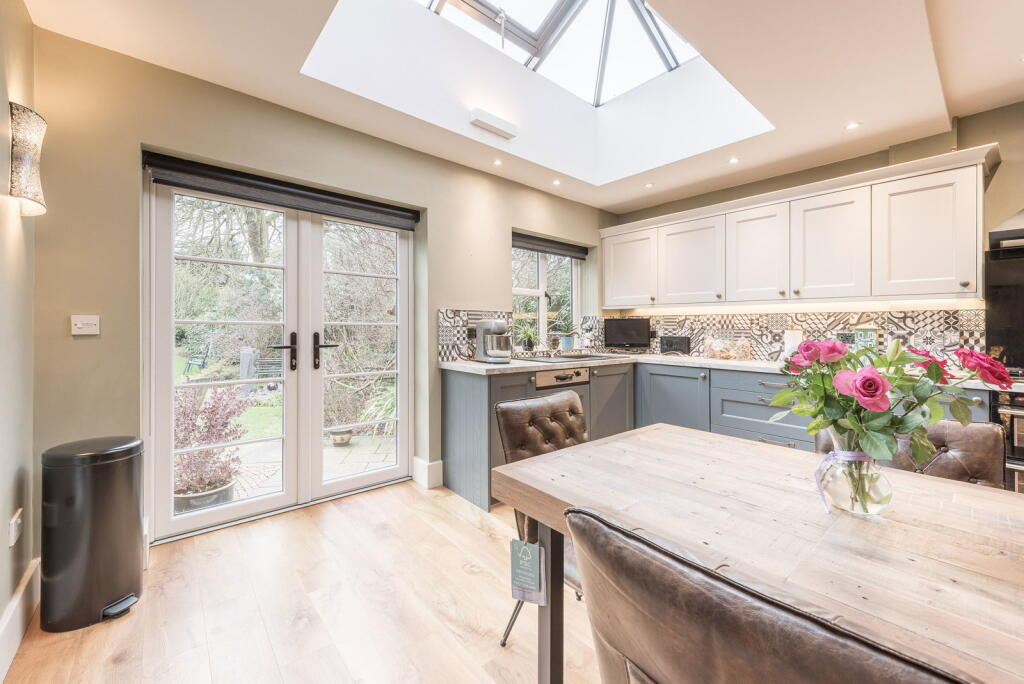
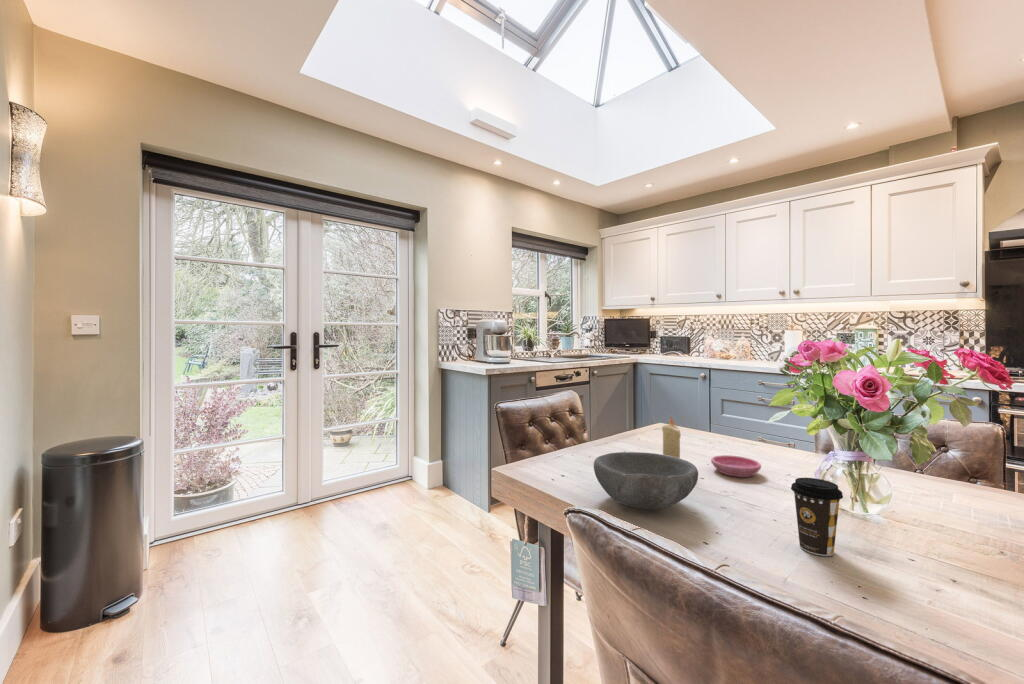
+ bowl (644, 482)
+ candle (671, 442)
+ coffee cup (816, 515)
+ saucer (735, 466)
